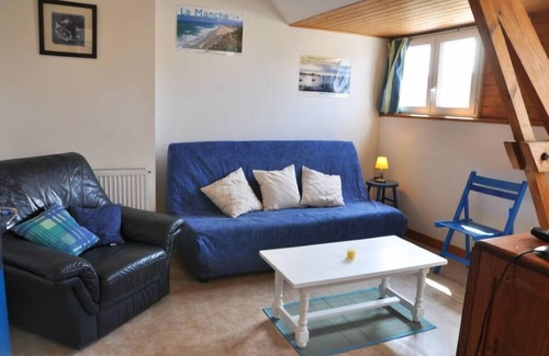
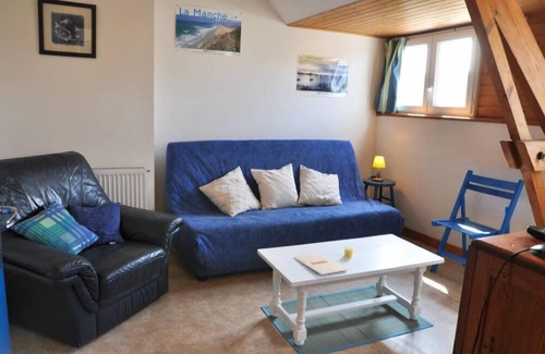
+ magazine (319, 263)
